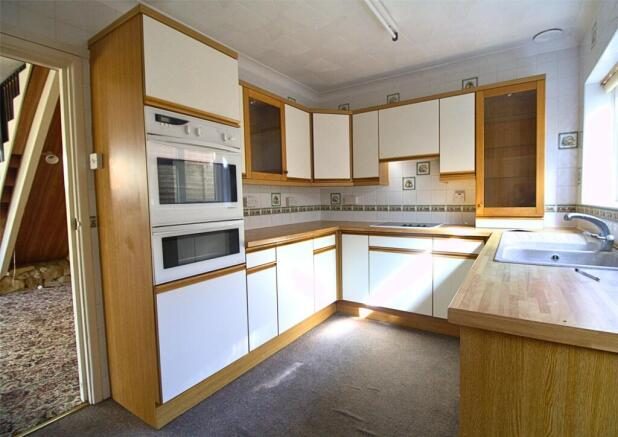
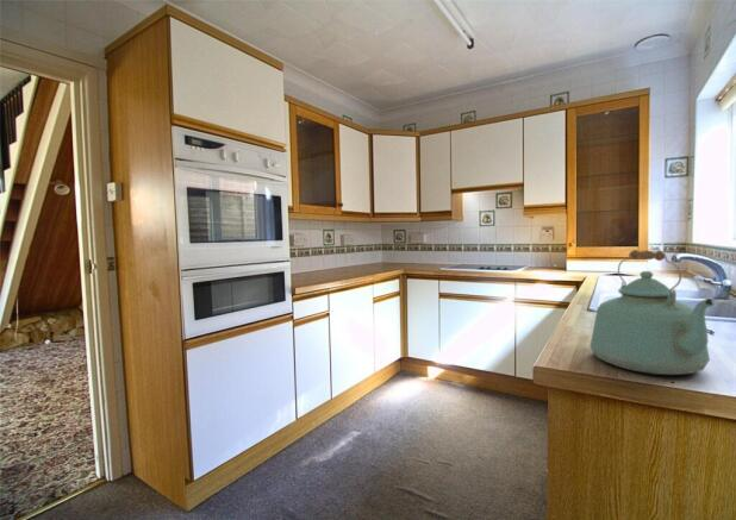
+ kettle (654, 308)
